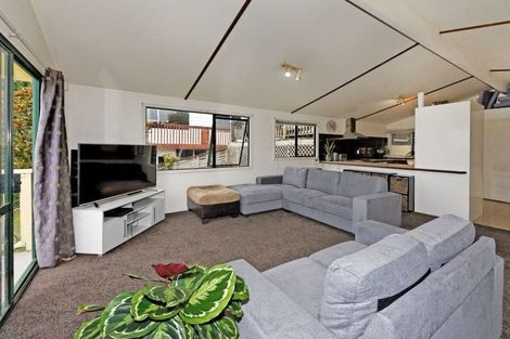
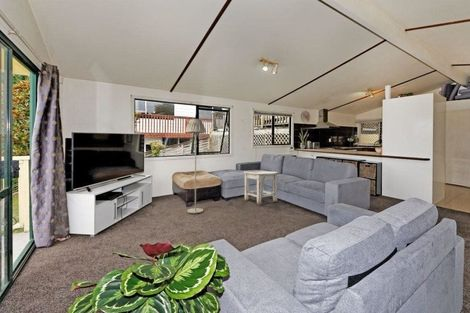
+ floor lamp (195, 165)
+ stool (260, 186)
